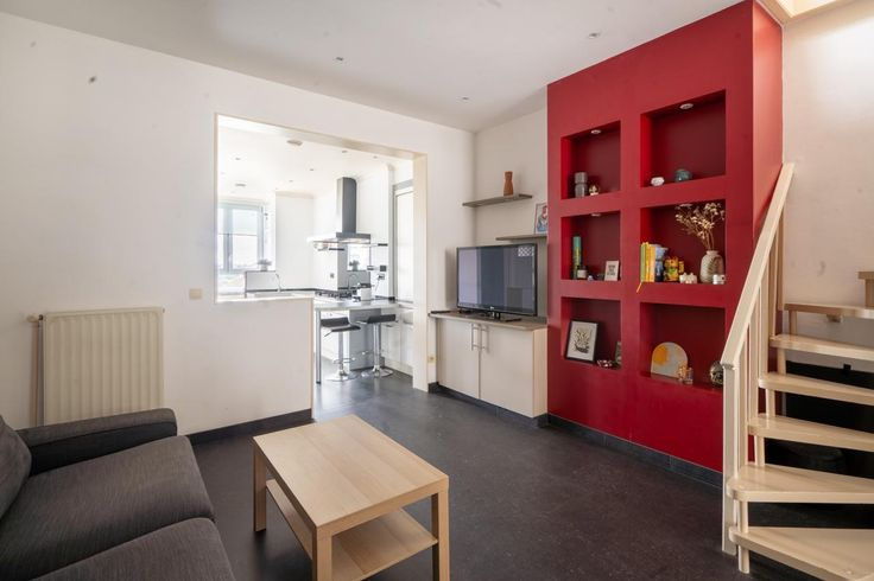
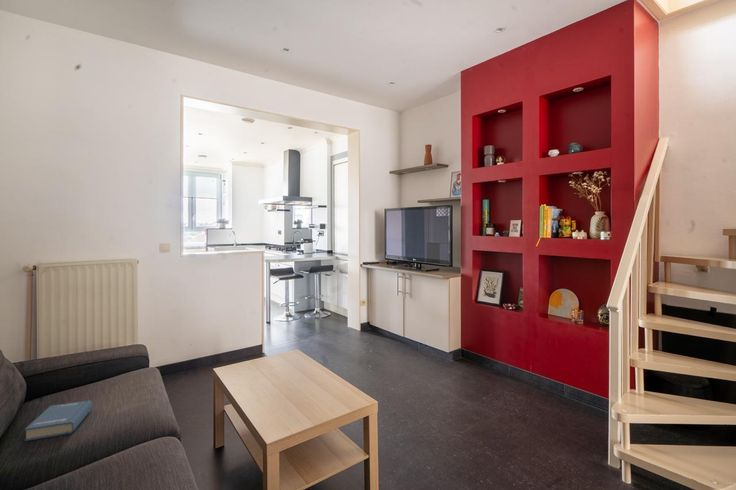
+ book (61, 418)
